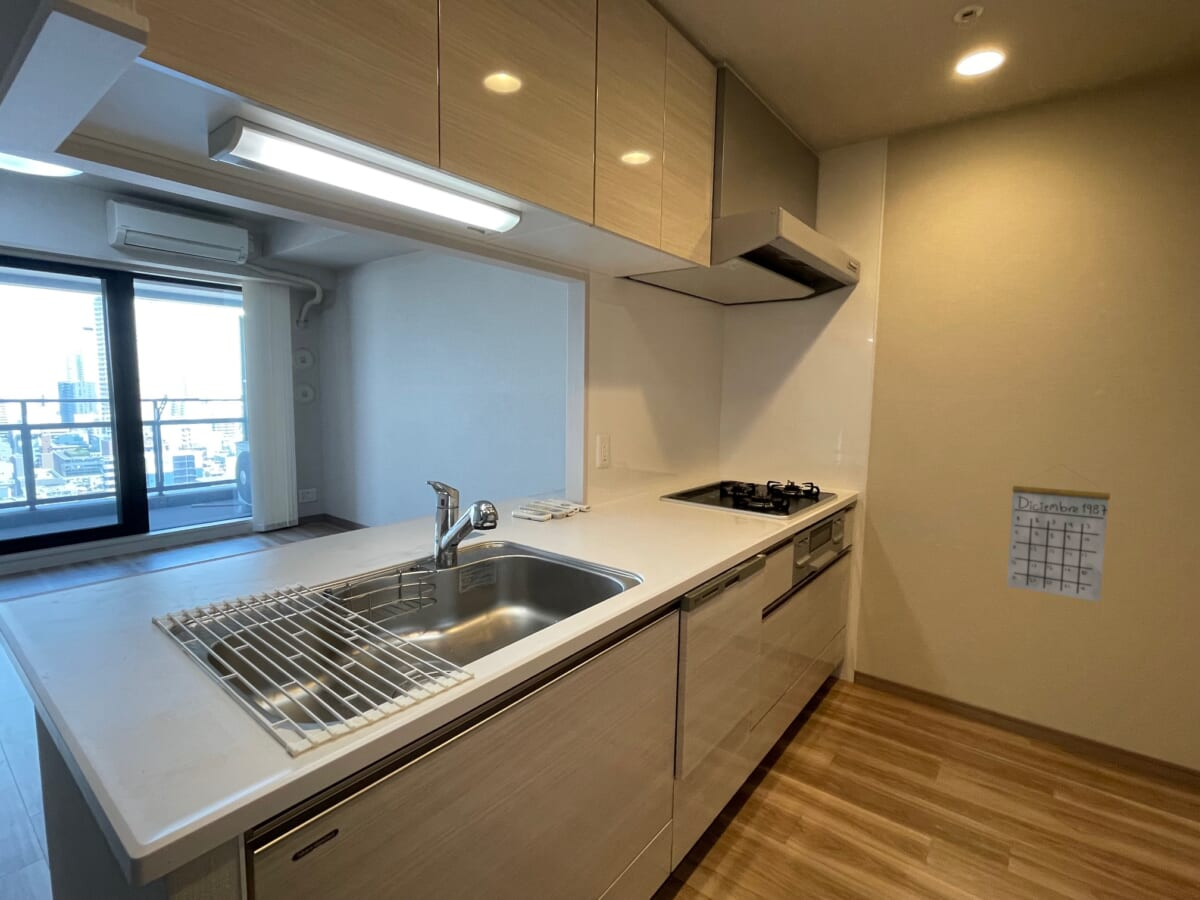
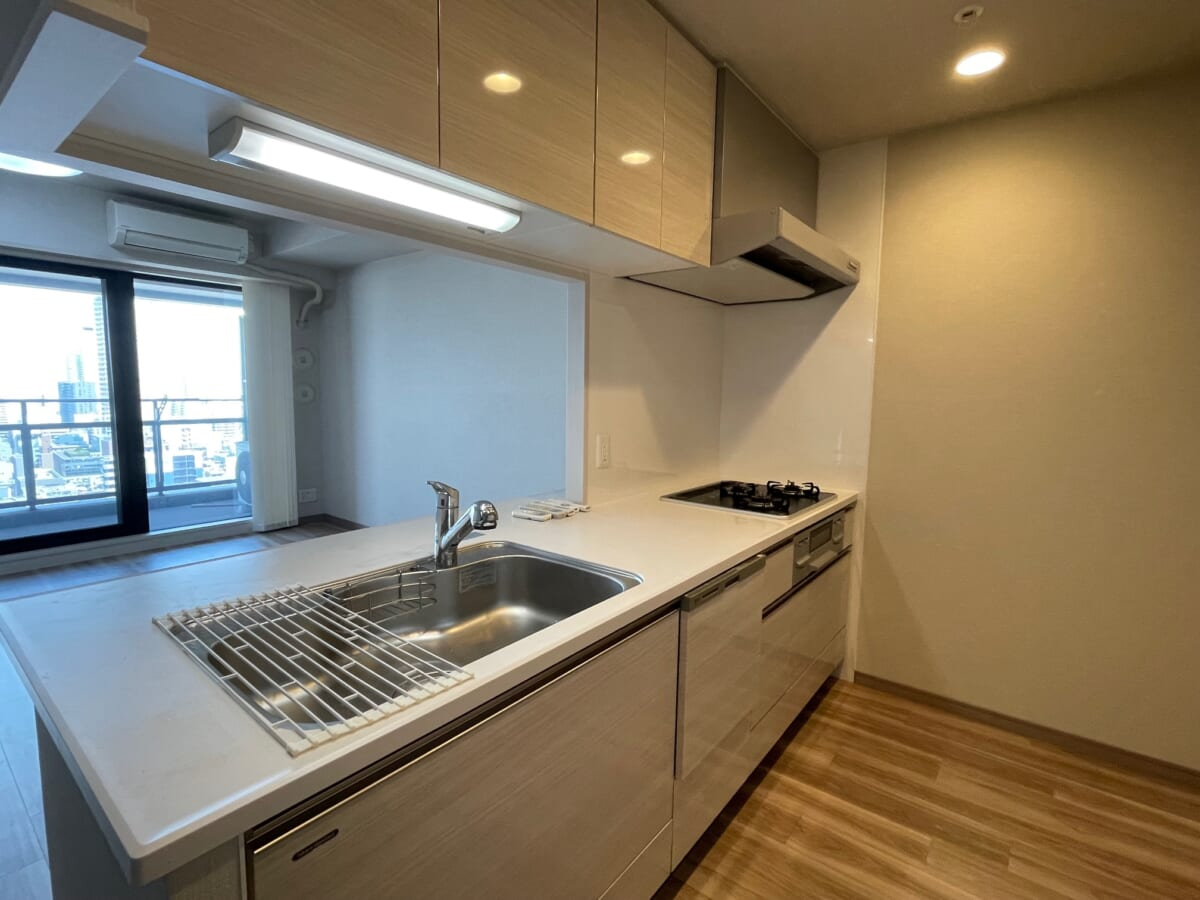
- calendar (1056, 529)
